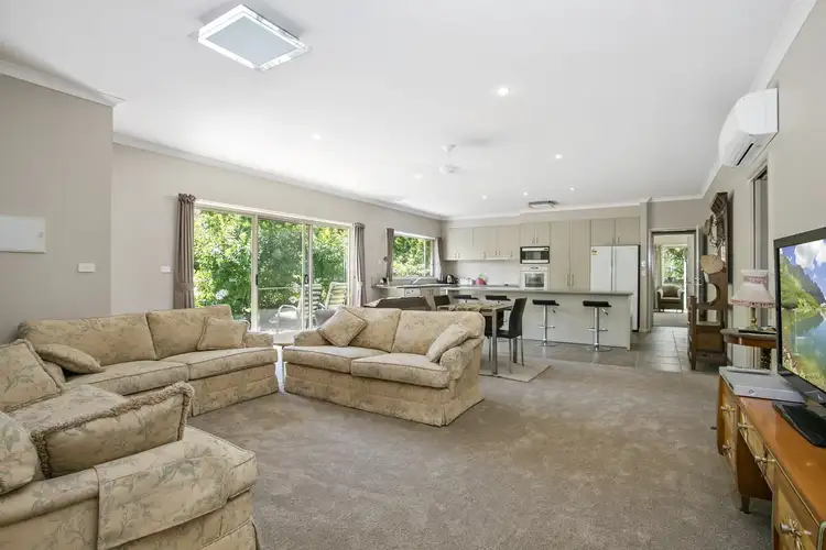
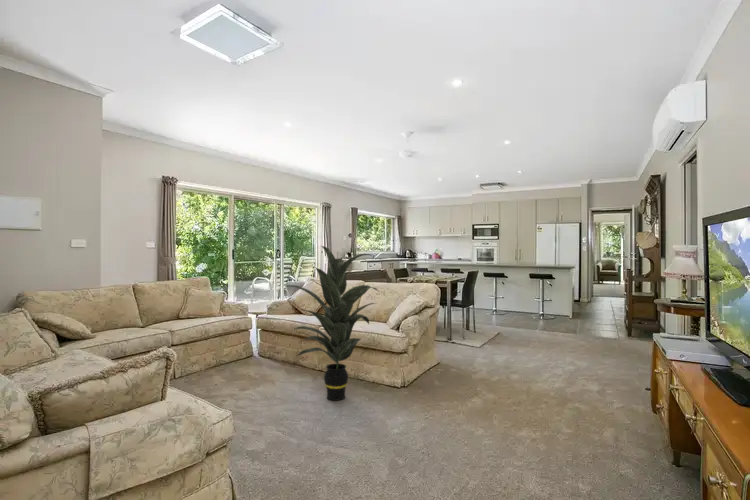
+ indoor plant (334, 320)
